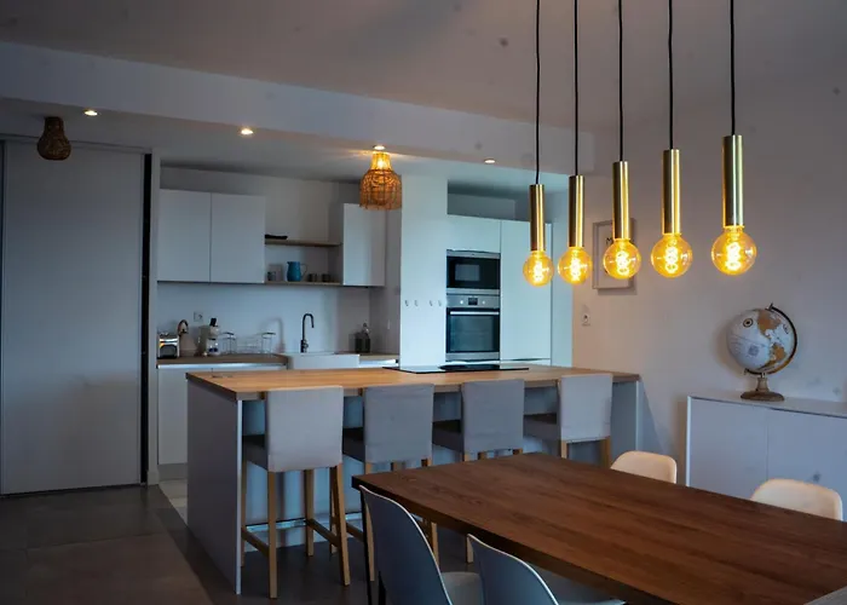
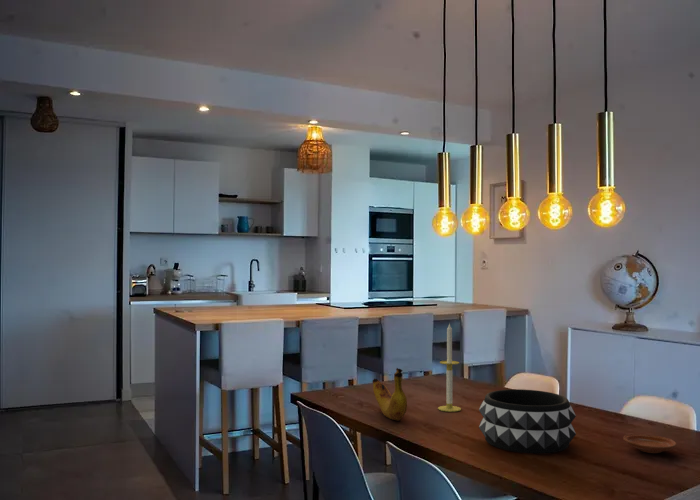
+ banana (388, 390)
+ plate (649, 445)
+ decorative bowl (526, 419)
+ candle (449, 365)
